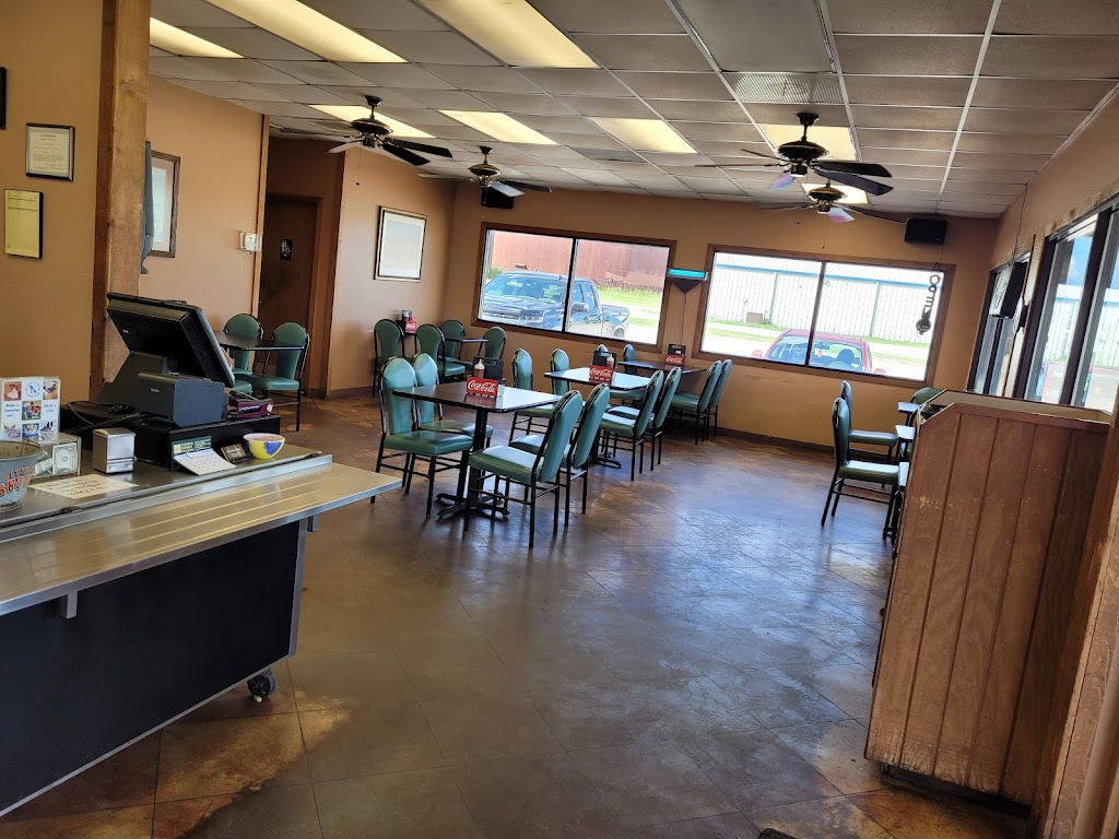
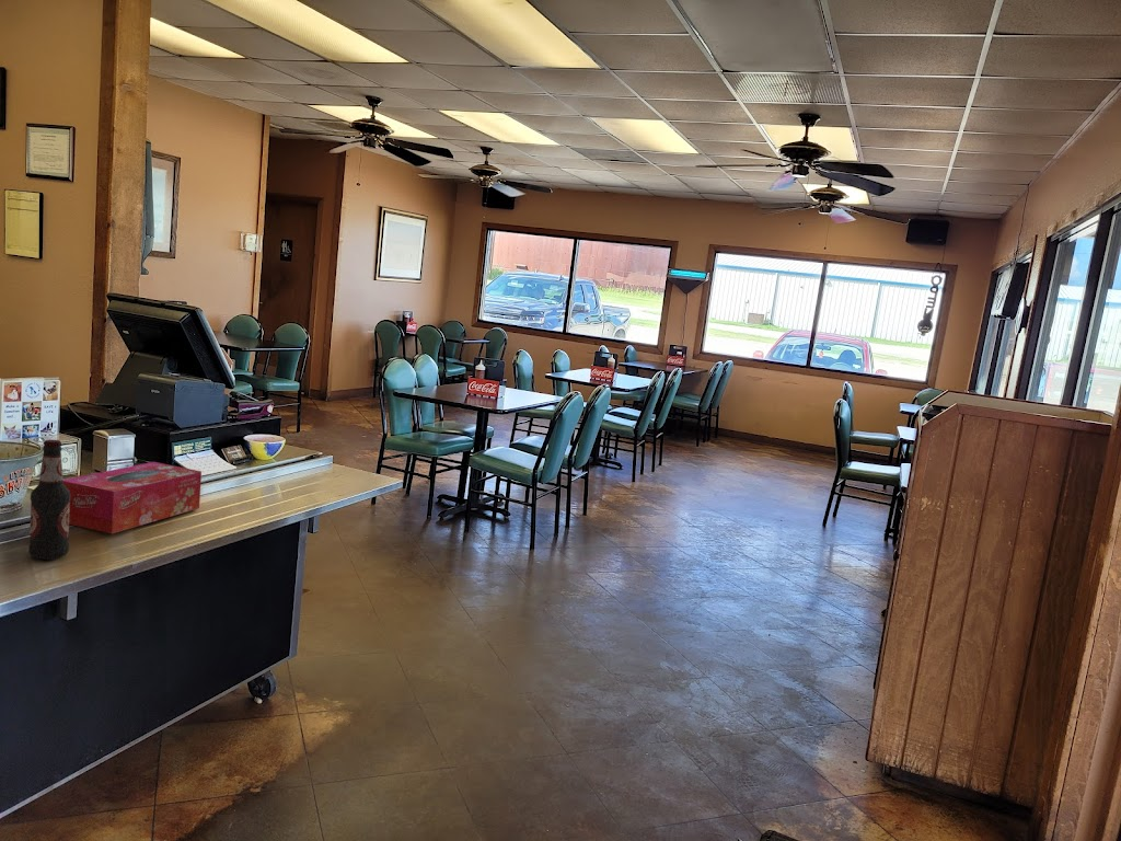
+ tissue box (134, 495)
+ bottle (50, 498)
